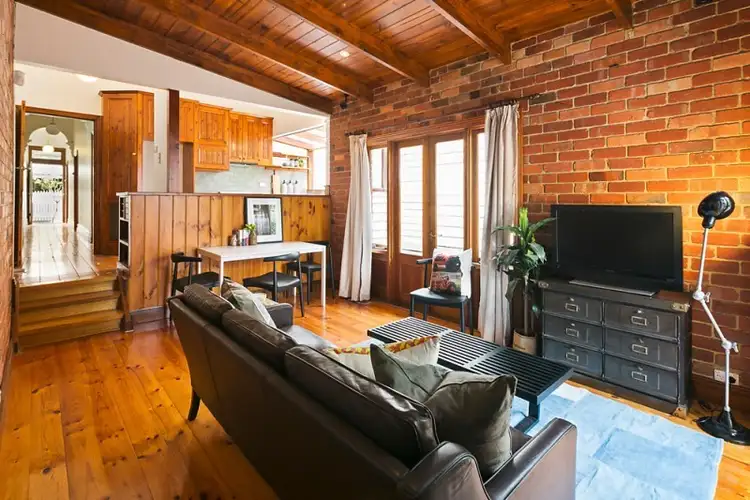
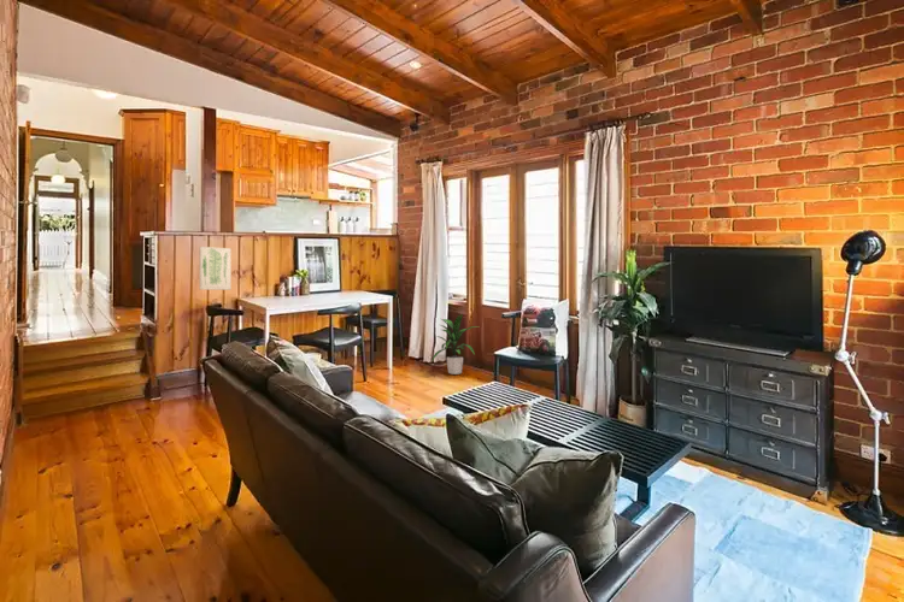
+ indoor plant (452, 343)
+ wall art (215, 268)
